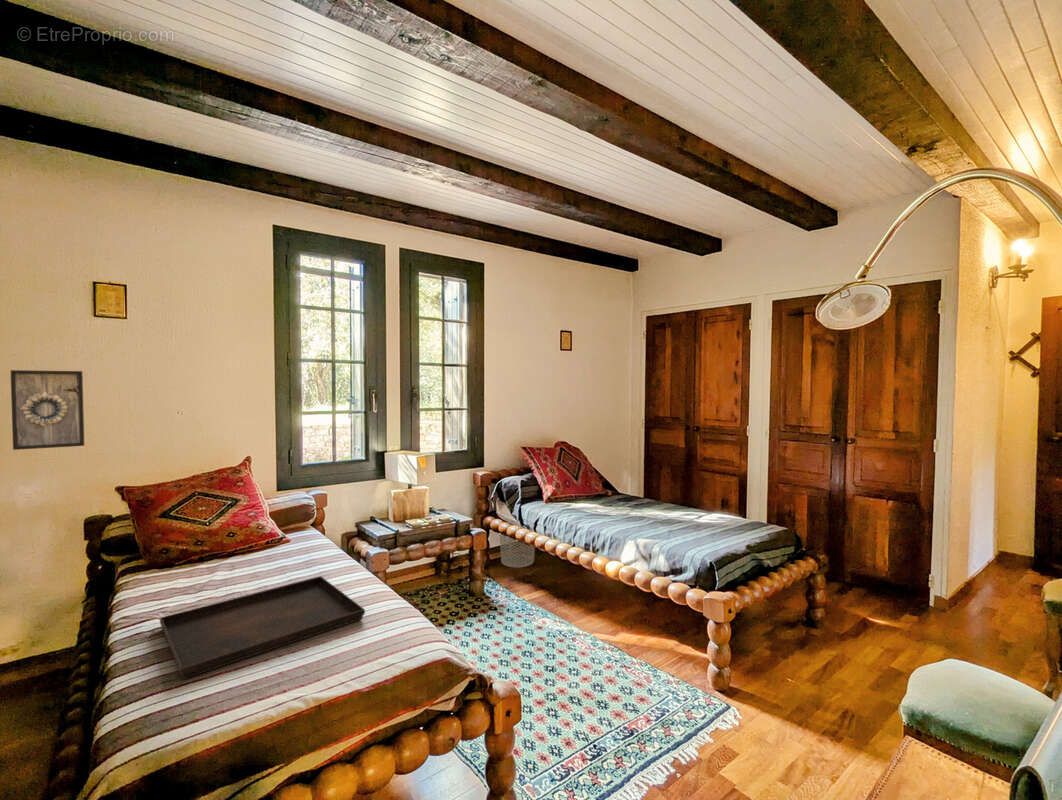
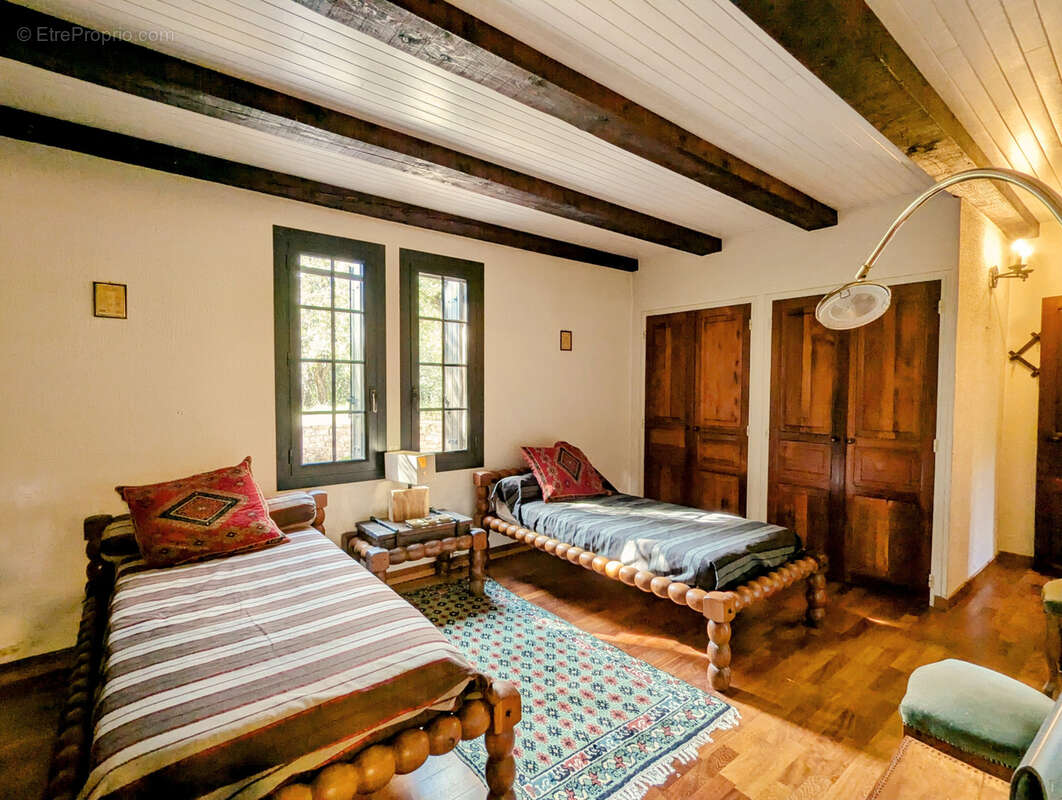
- waste bin (516, 541)
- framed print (48, 409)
- serving tray (264, 618)
